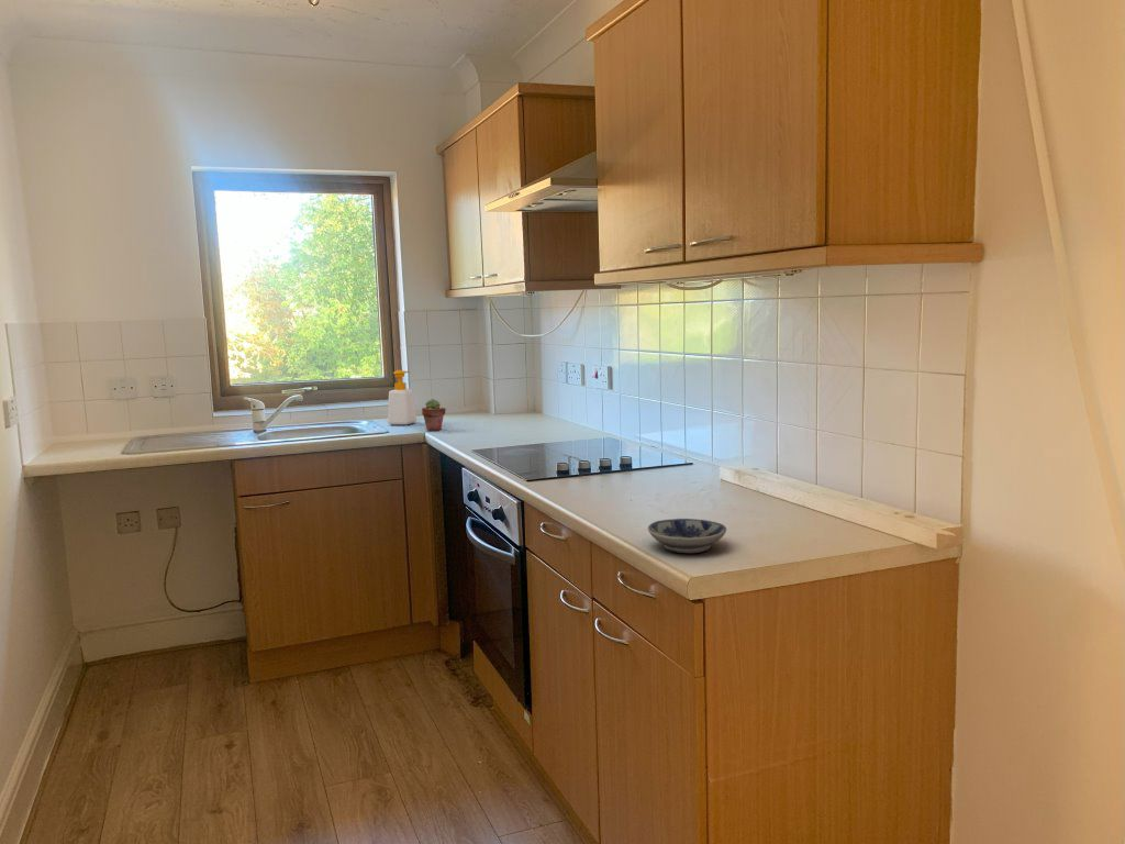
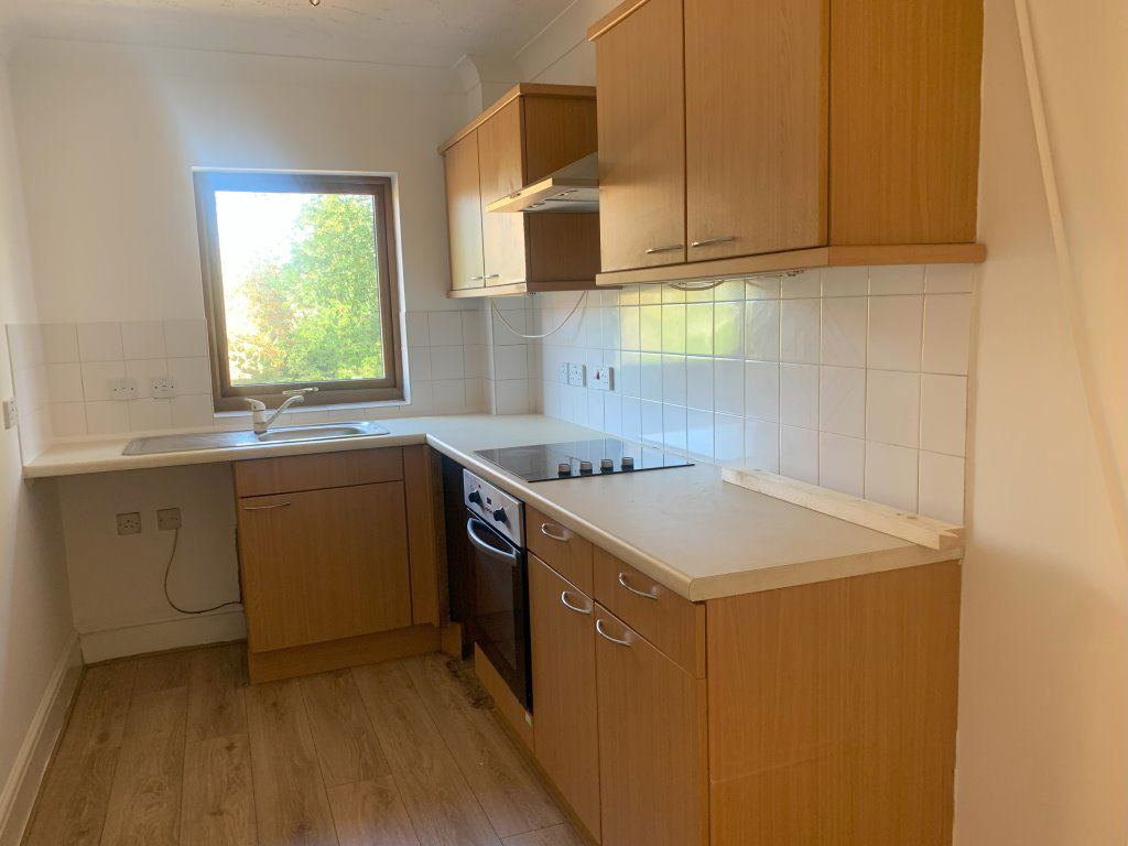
- bowl (687, 536)
- potted succulent (433, 413)
- soap bottle (403, 396)
